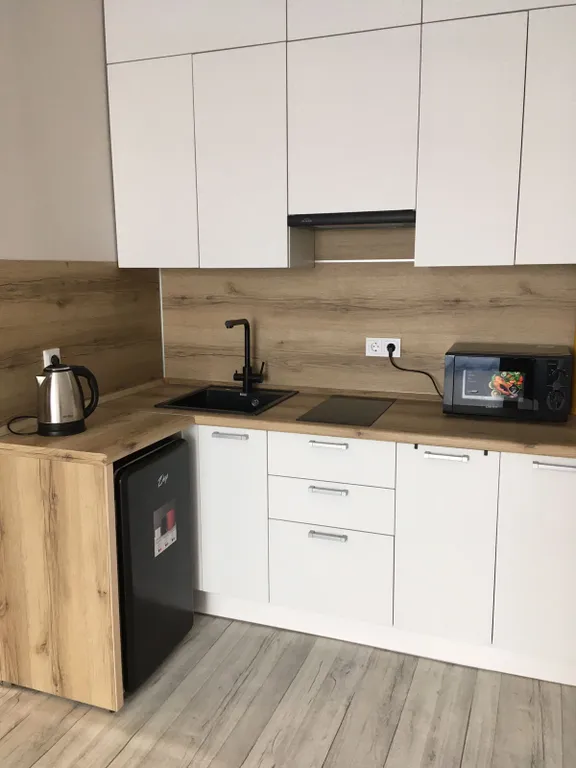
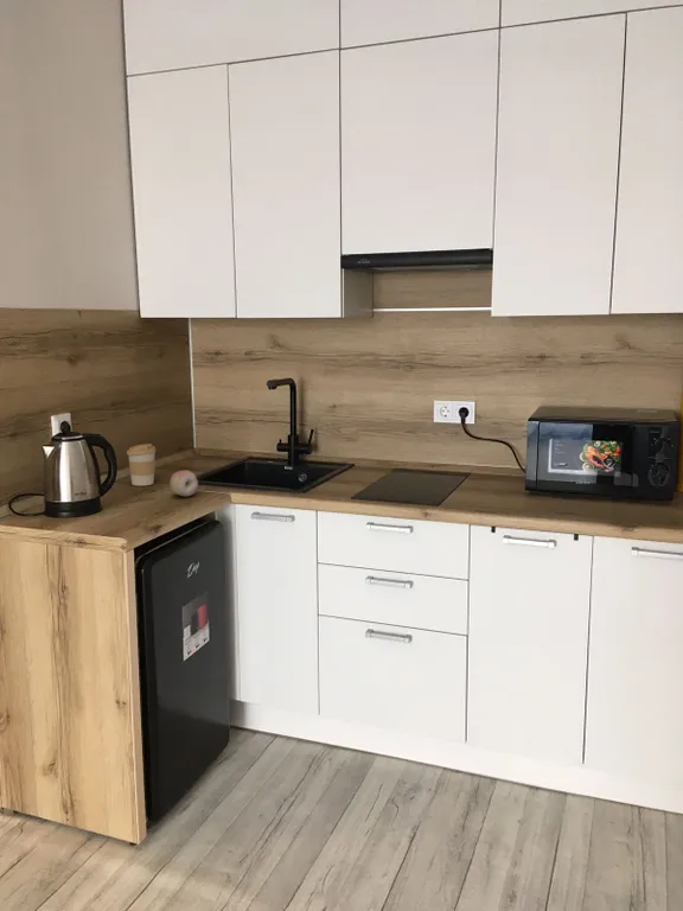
+ fruit (183, 483)
+ coffee cup (141, 464)
